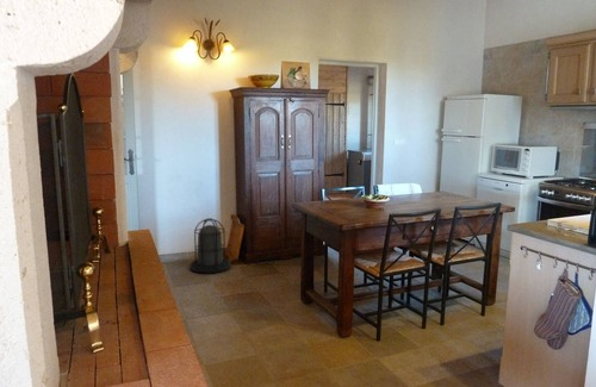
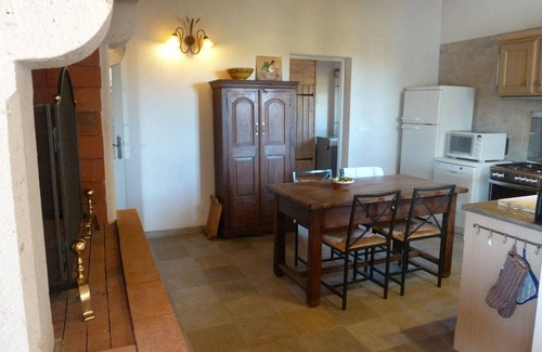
- lantern (210, 243)
